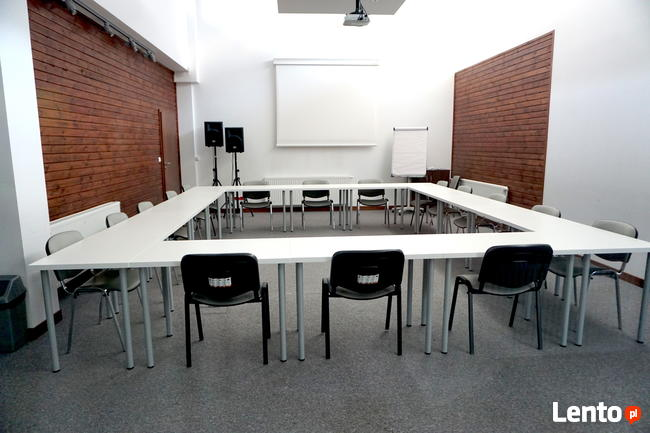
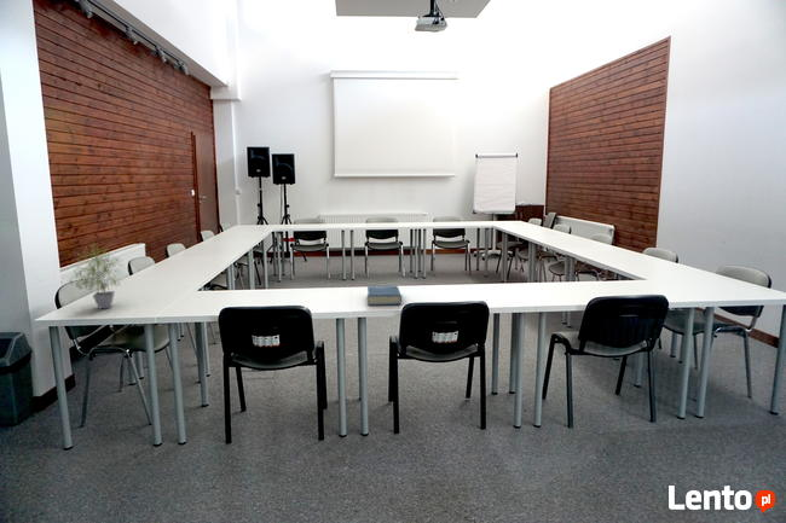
+ potted plant (97, 275)
+ book (383, 295)
